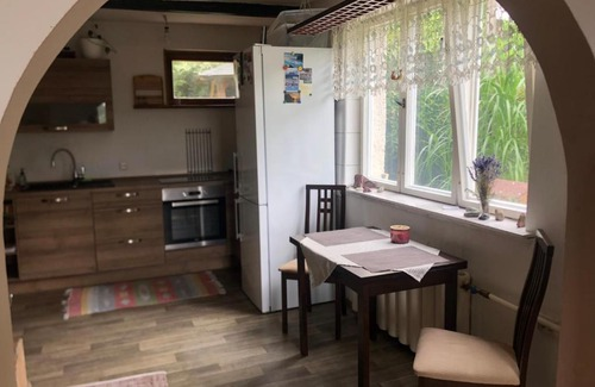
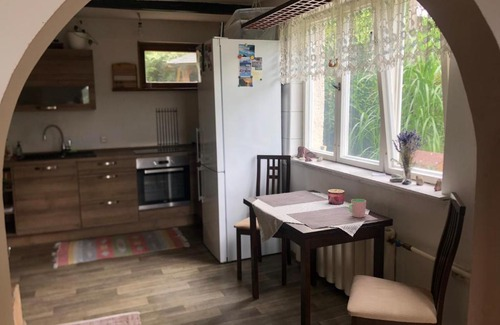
+ cup (356, 208)
